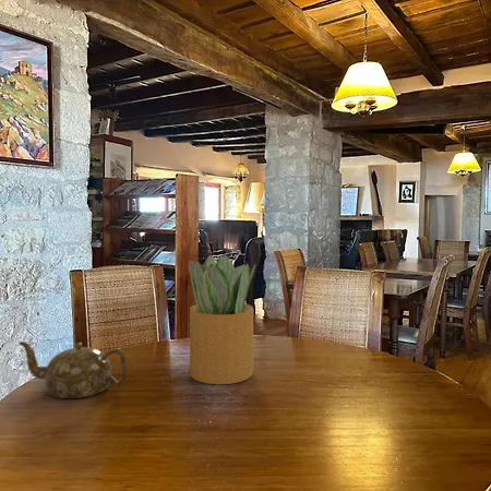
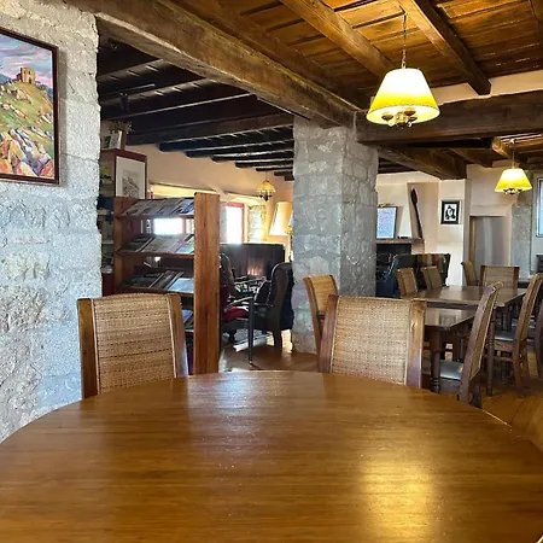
- teapot (73, 364)
- potted plant (219, 315)
